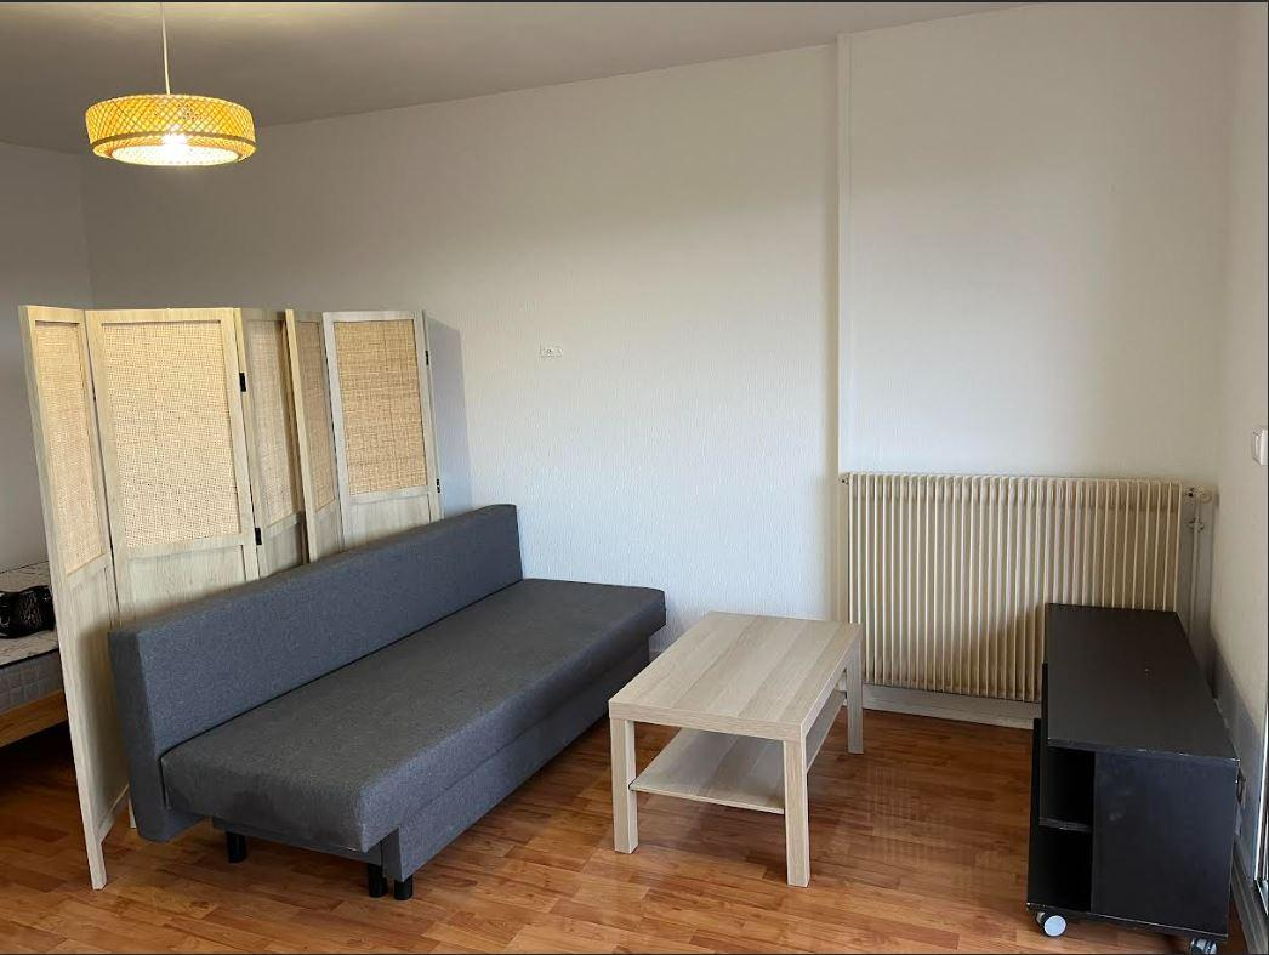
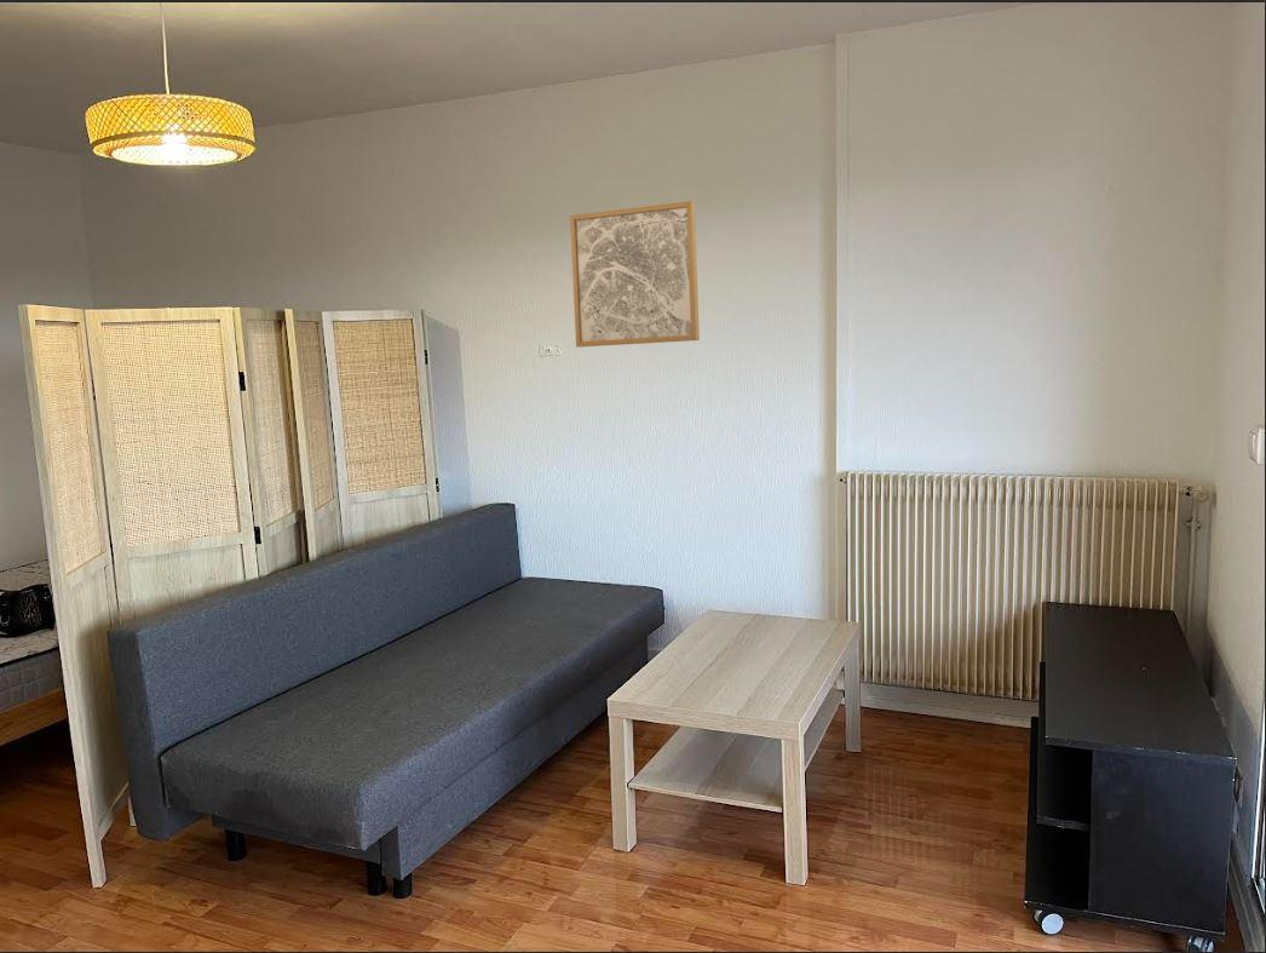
+ wall art (633, 276)
